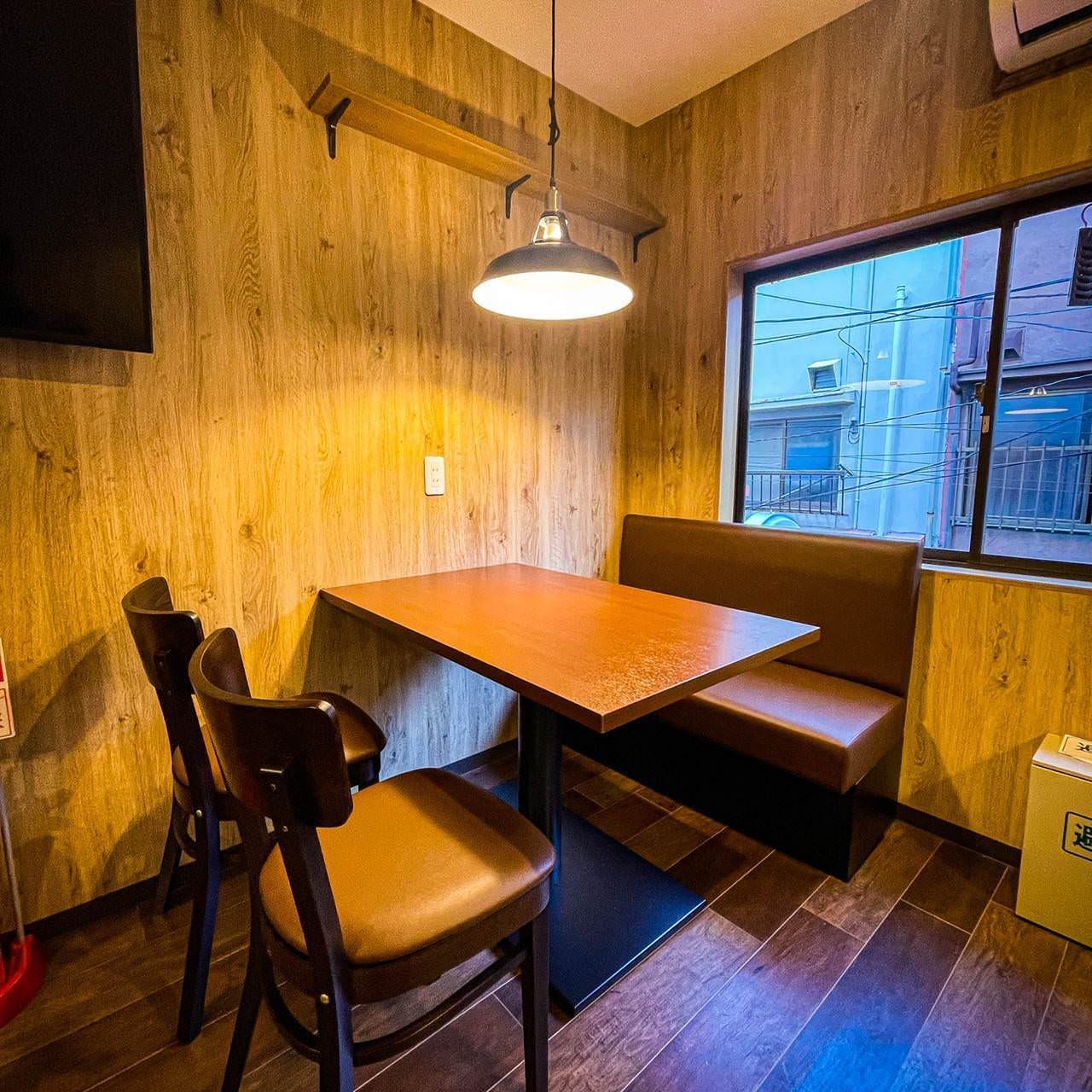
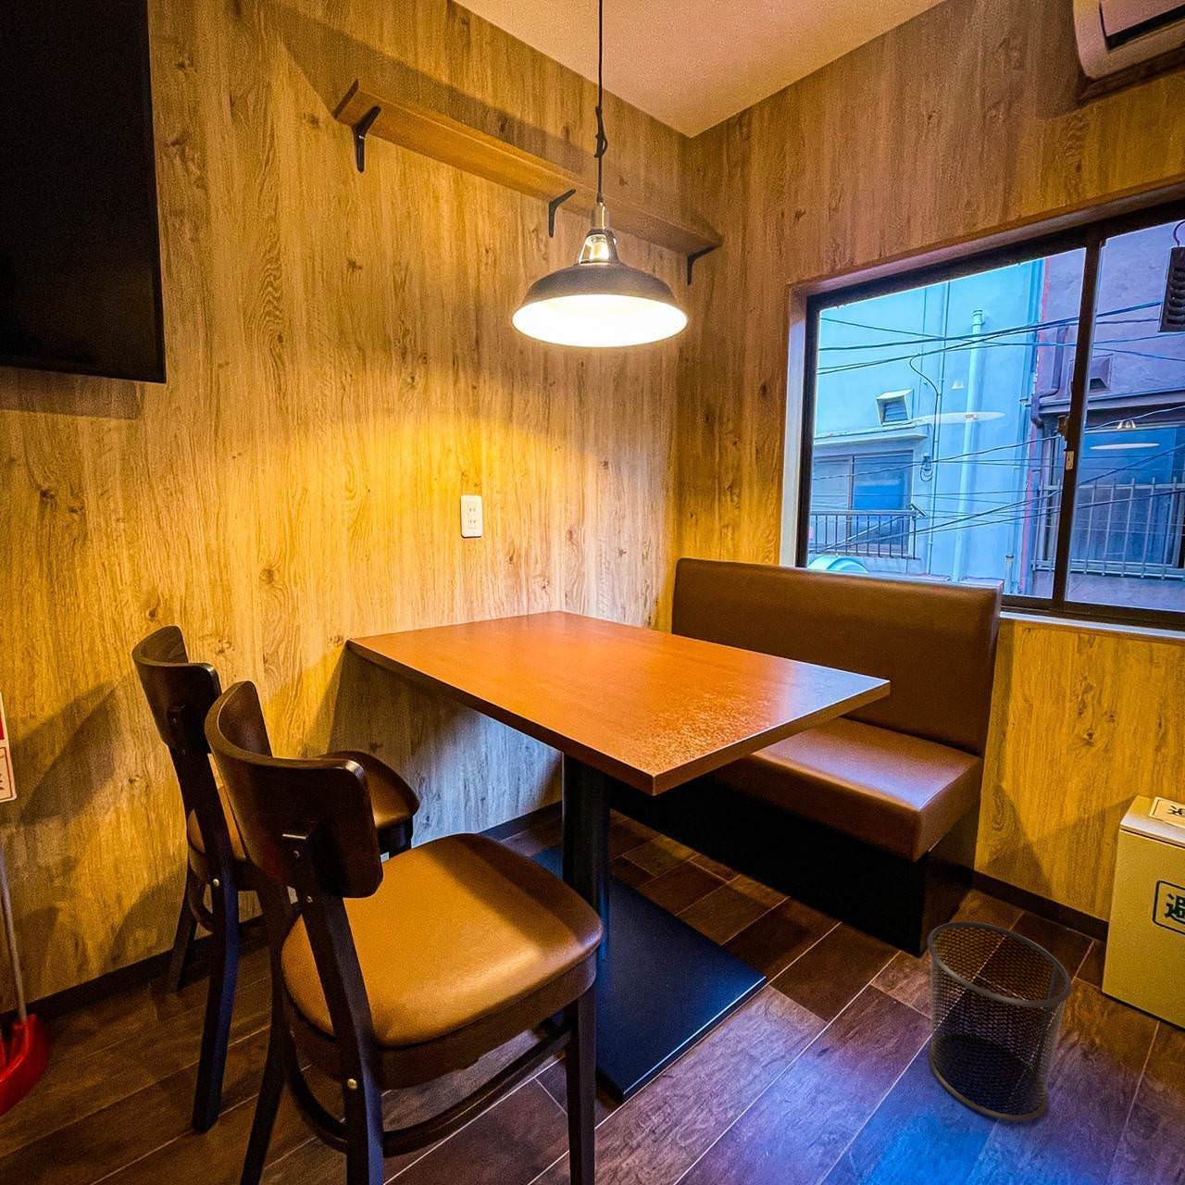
+ waste bin (991, 1018)
